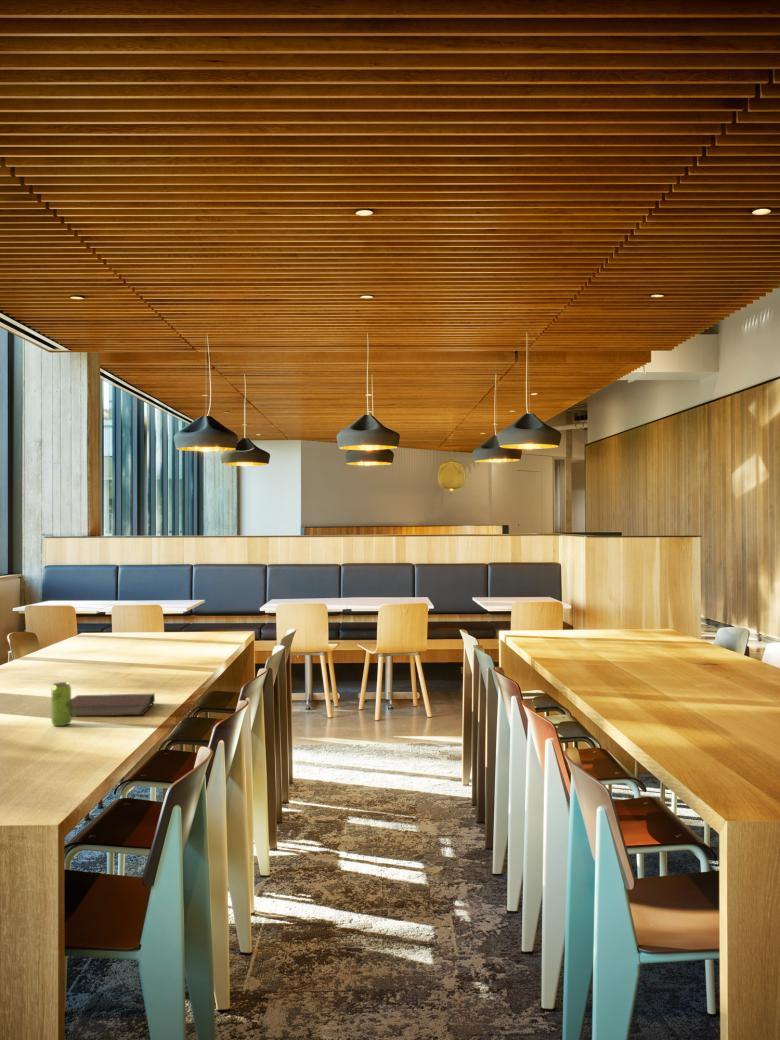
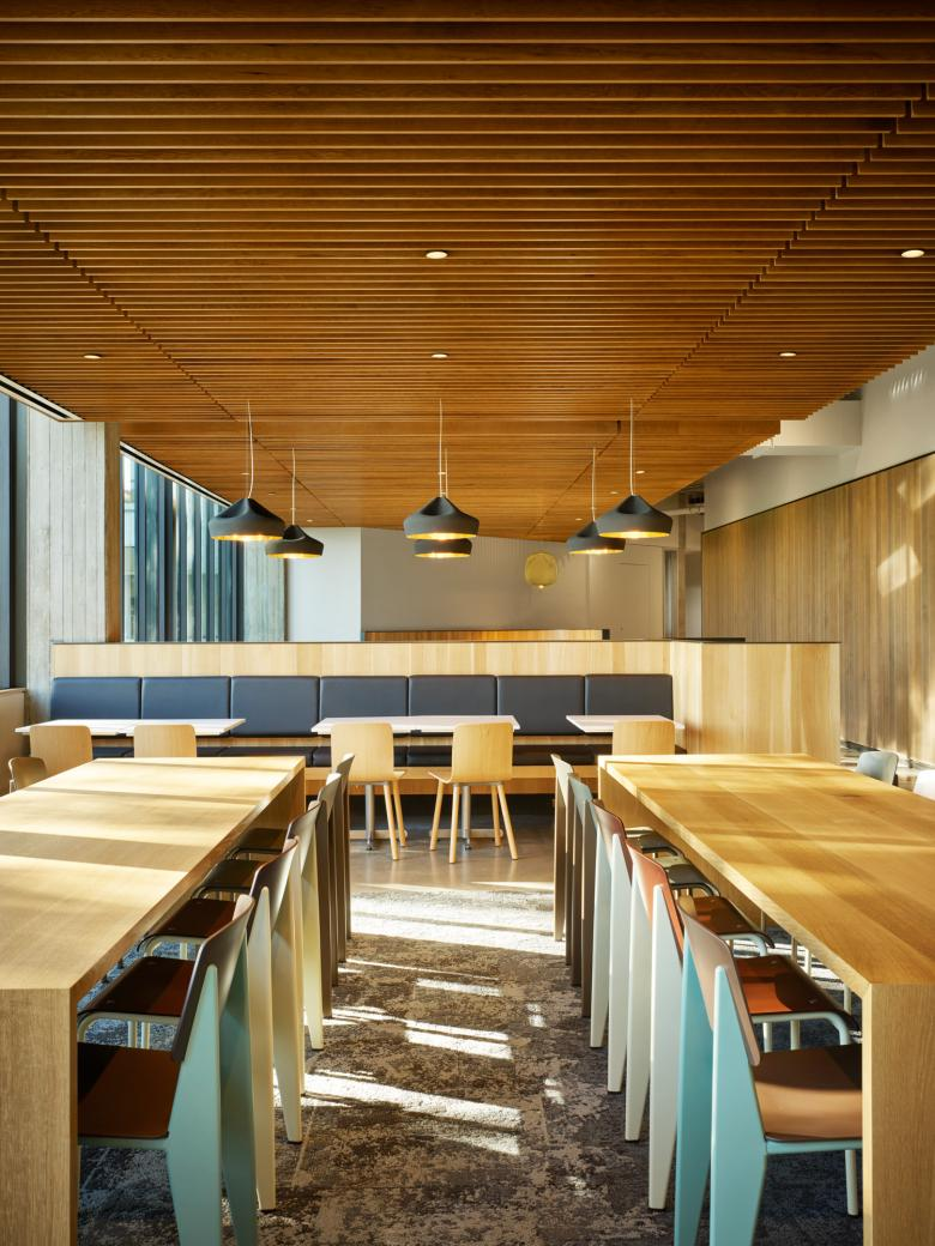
- beverage can (61, 703)
- notebook (109, 704)
